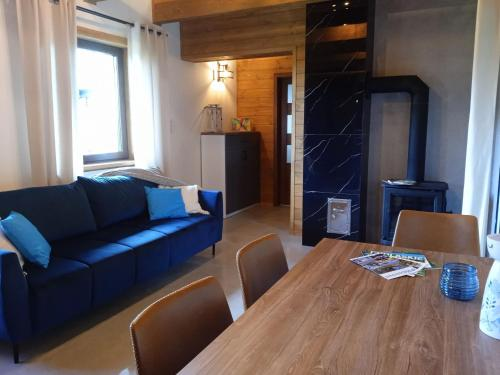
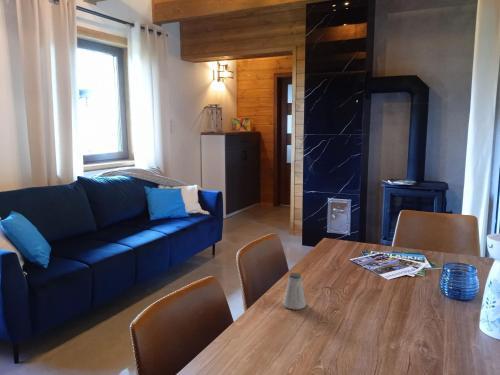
+ saltshaker (294, 289)
